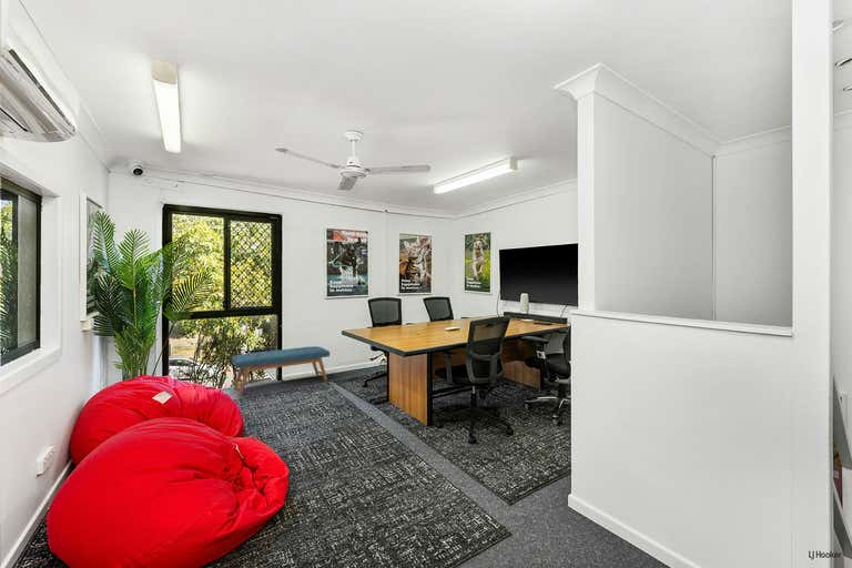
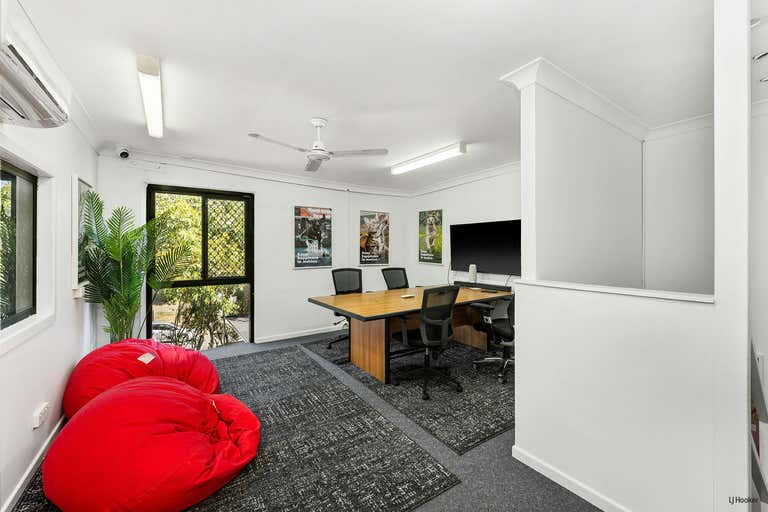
- bench (282, 366)
